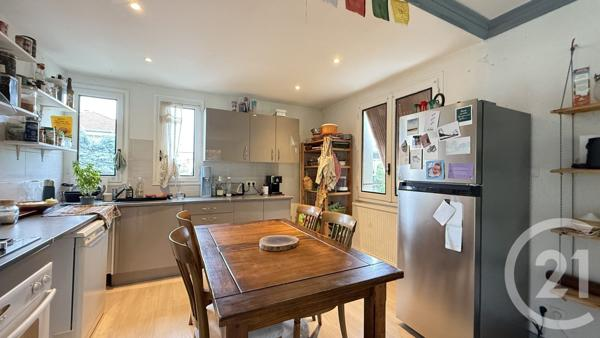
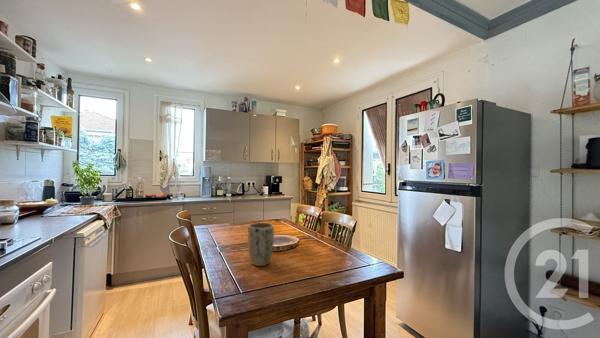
+ plant pot (260, 243)
